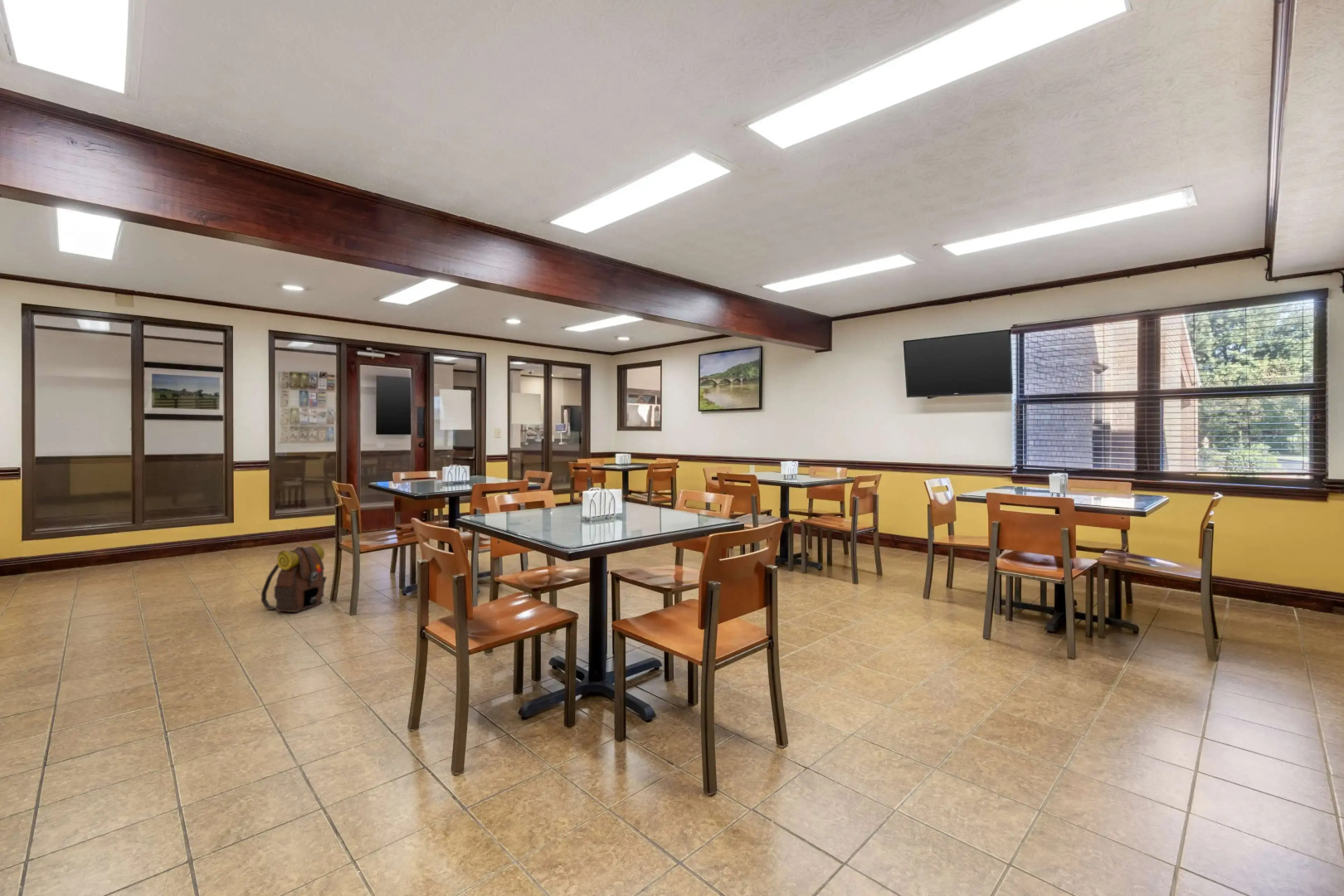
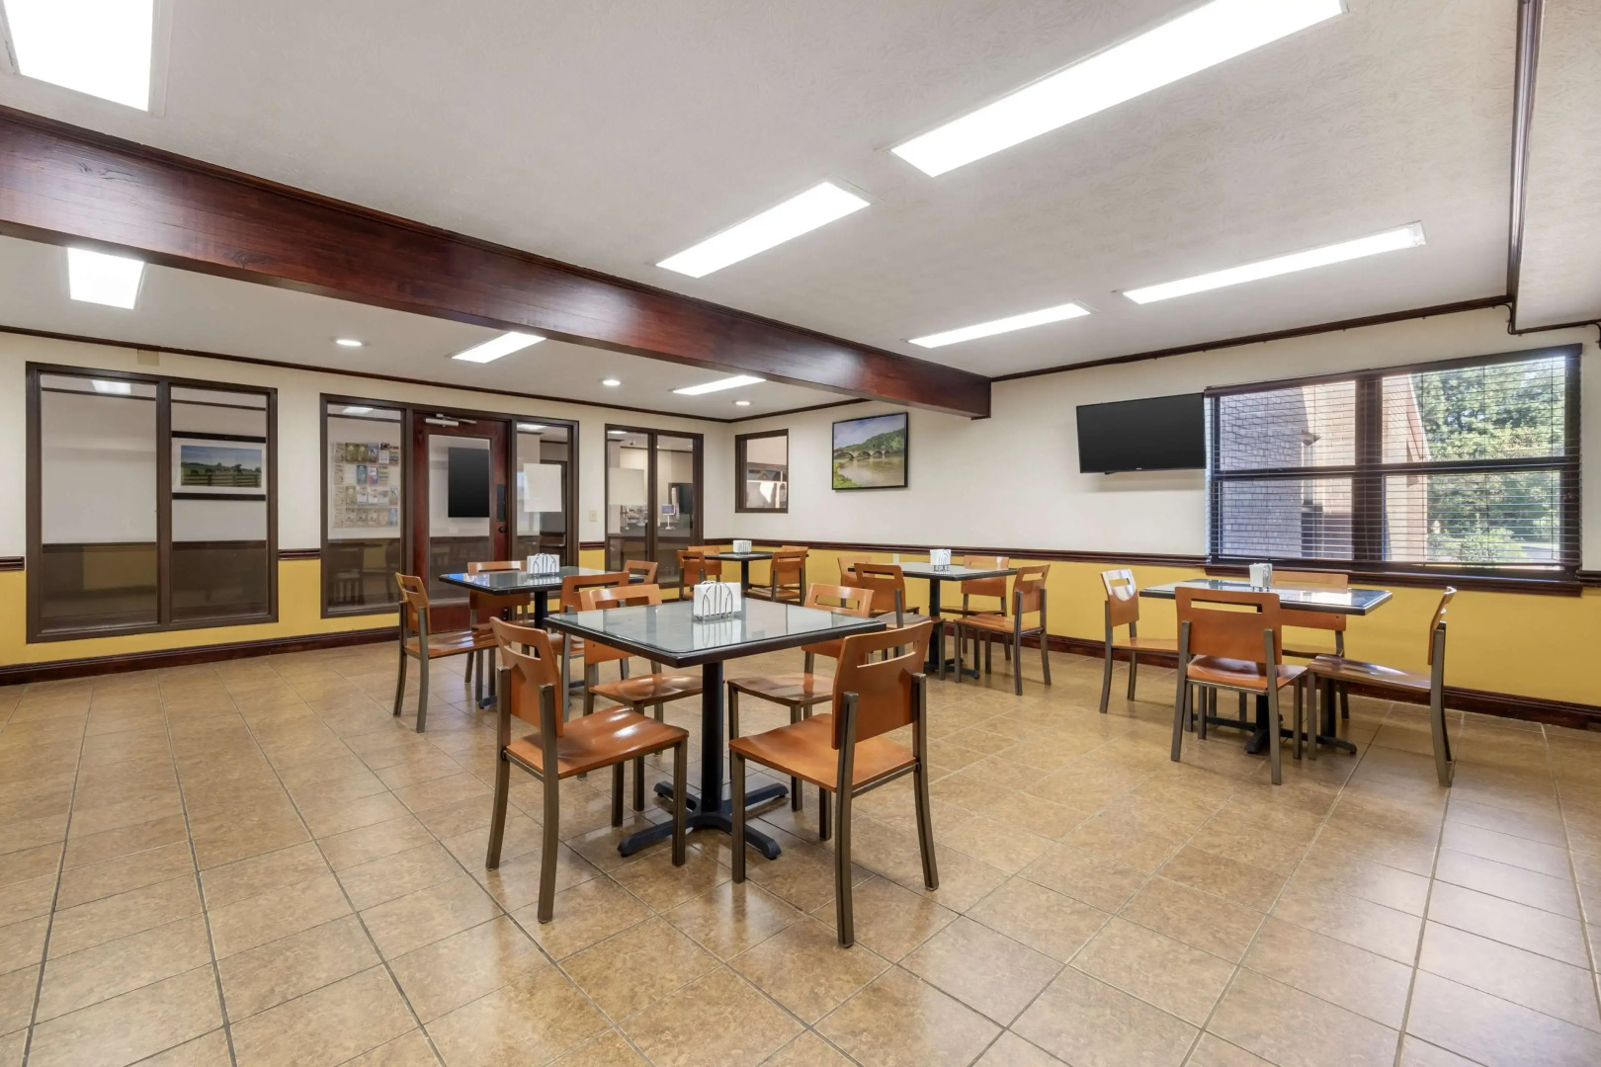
- backpack (293, 576)
